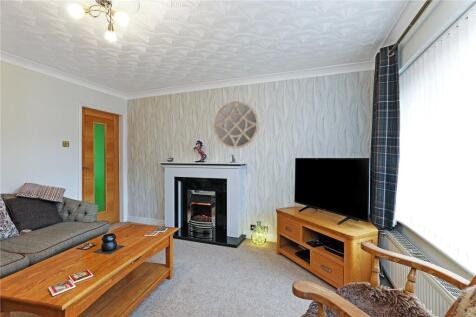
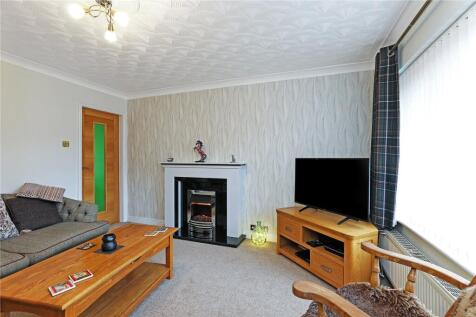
- home mirror (235, 125)
